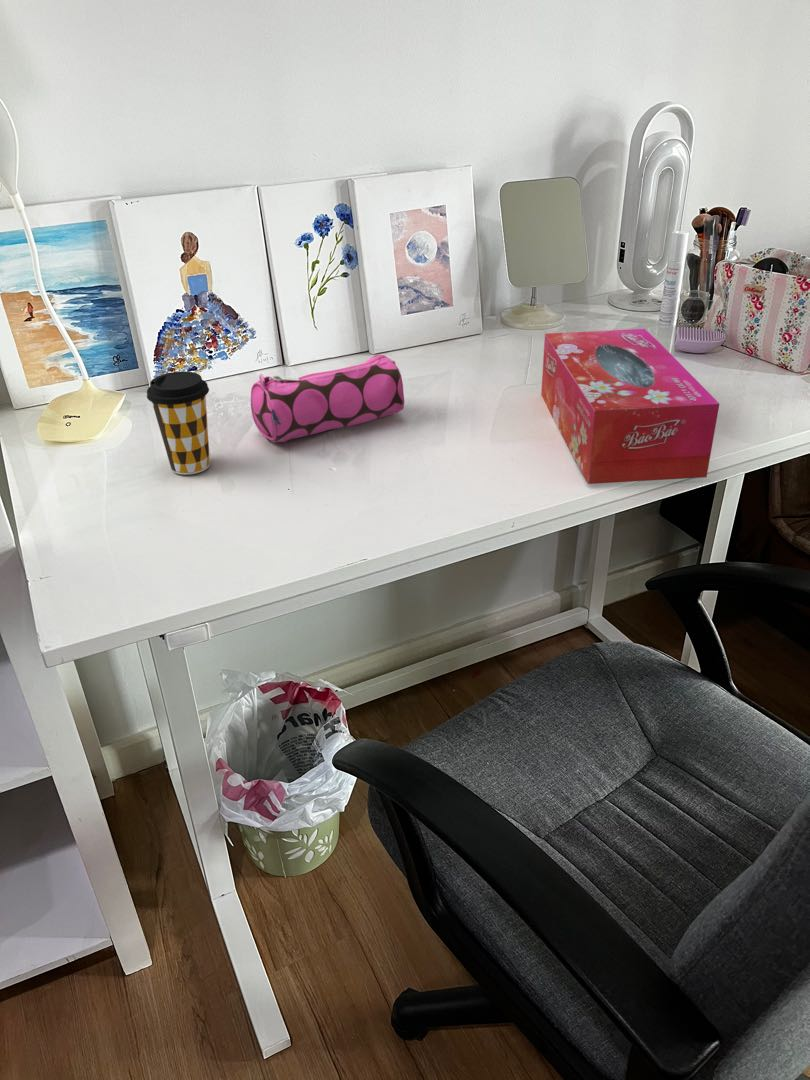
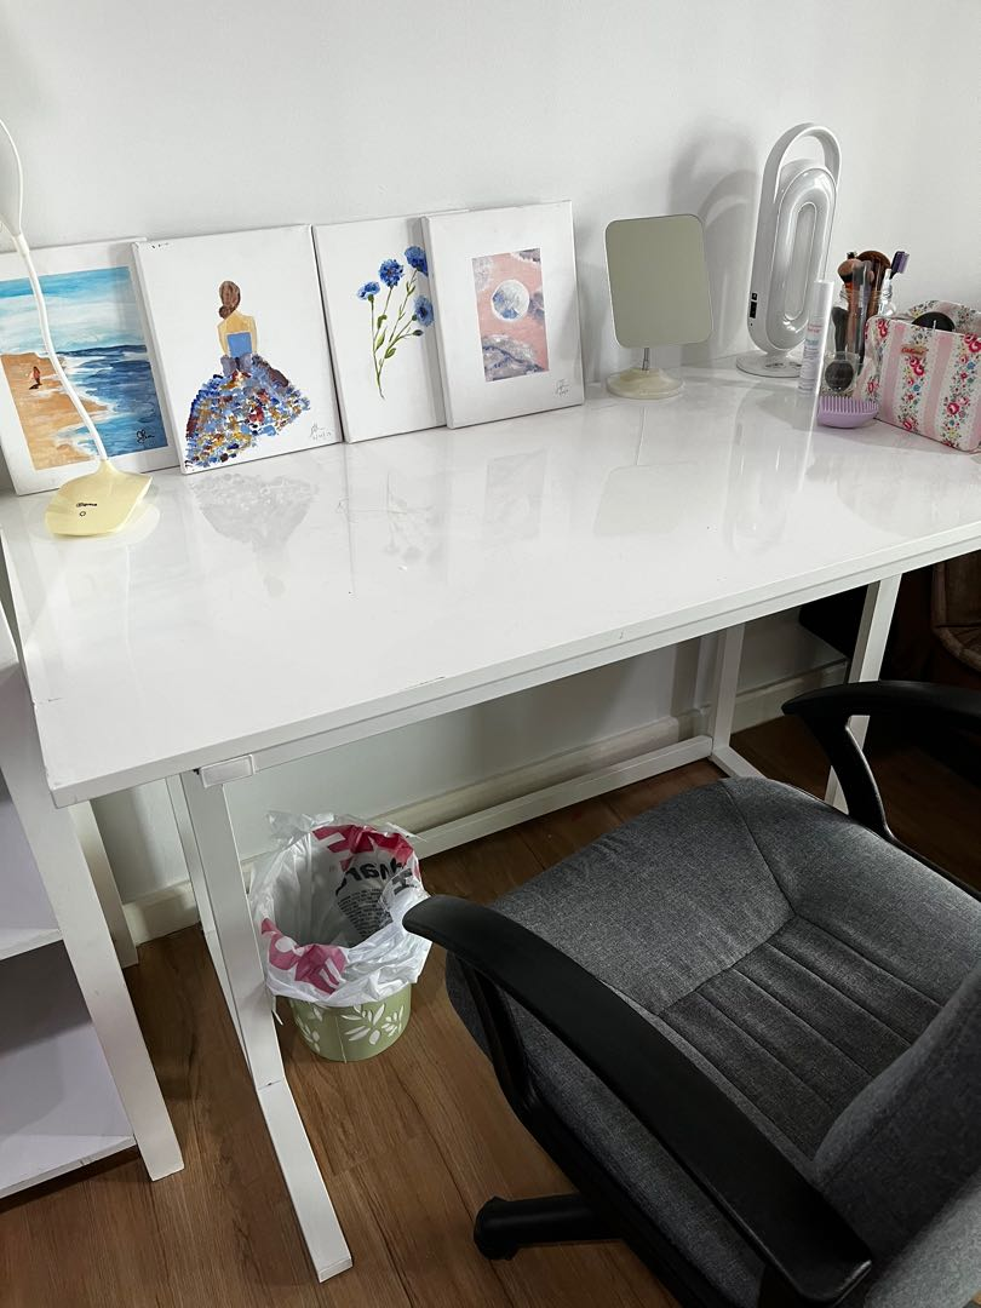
- pencil case (329, 394)
- tissue box (619, 399)
- coffee cup (183, 424)
